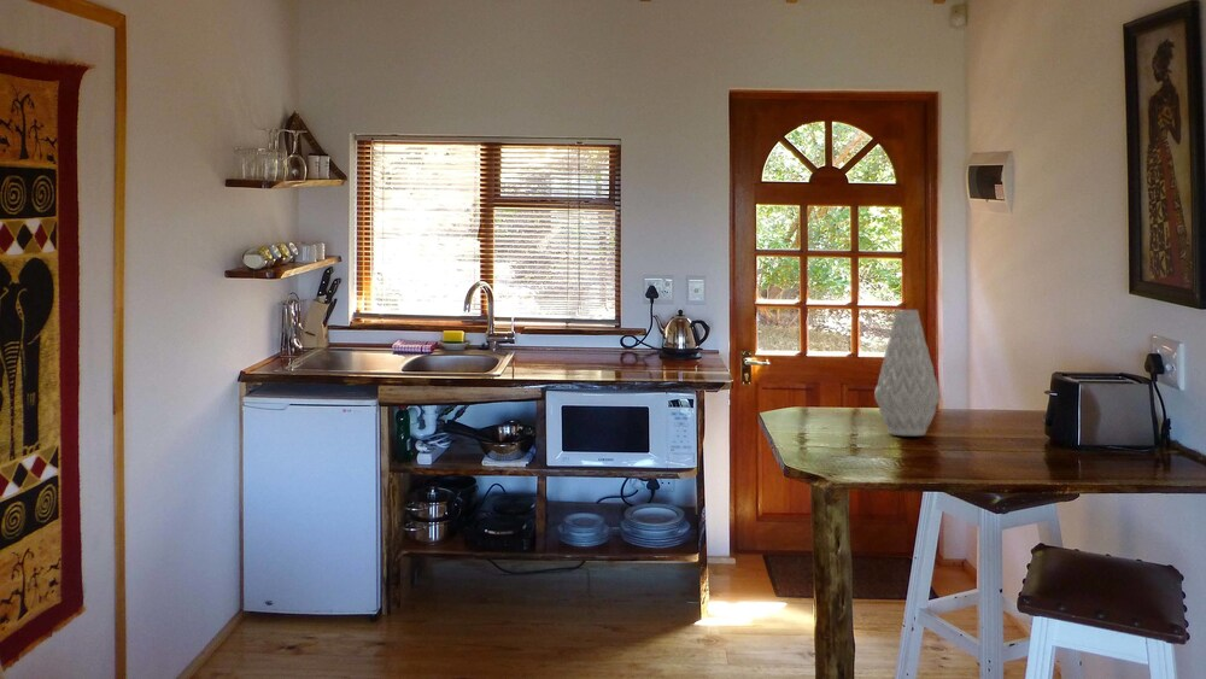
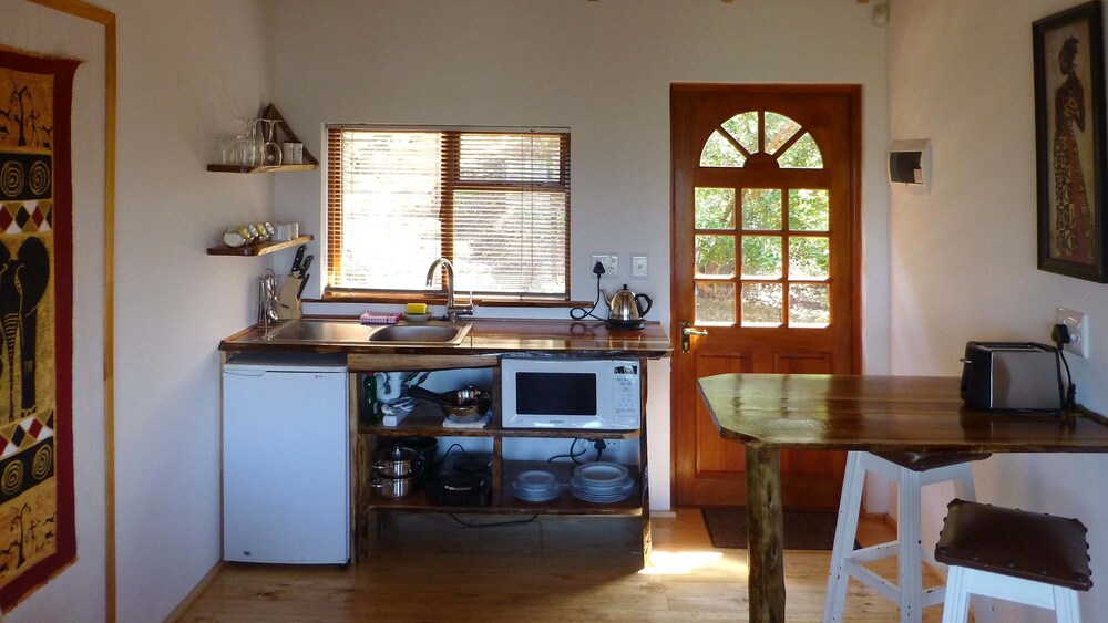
- vase (907, 371)
